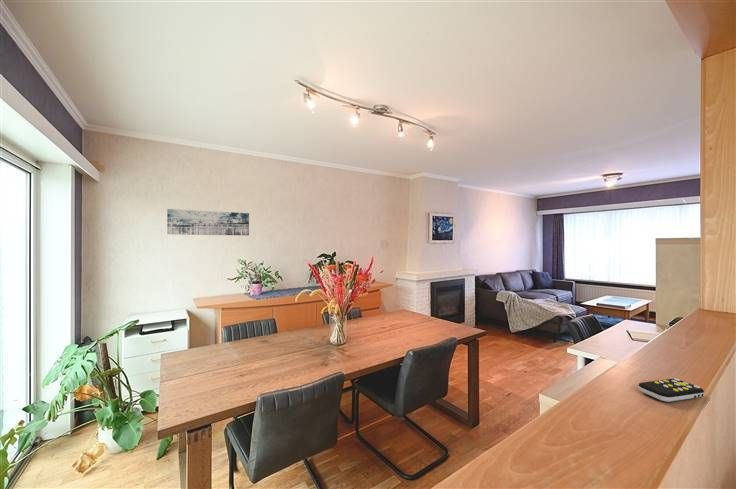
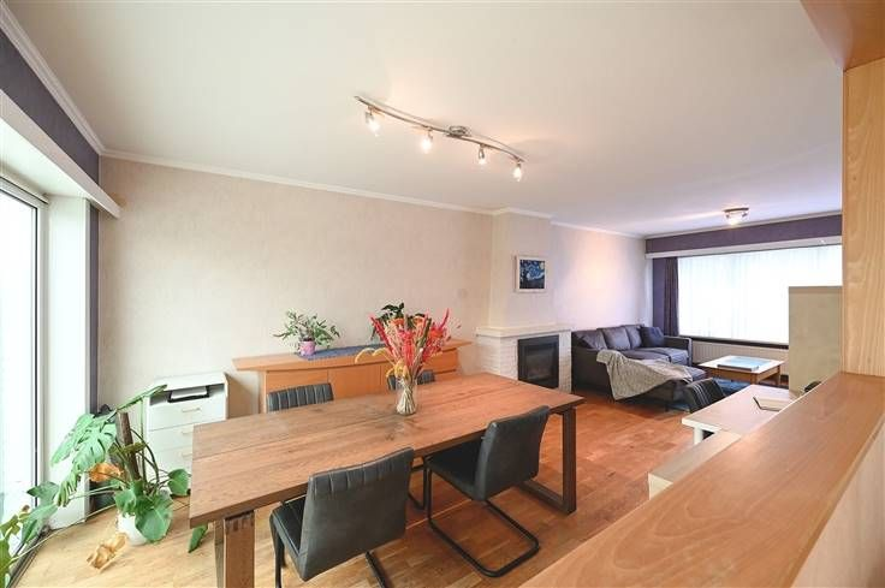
- wall art (210, 223)
- remote control (670, 389)
